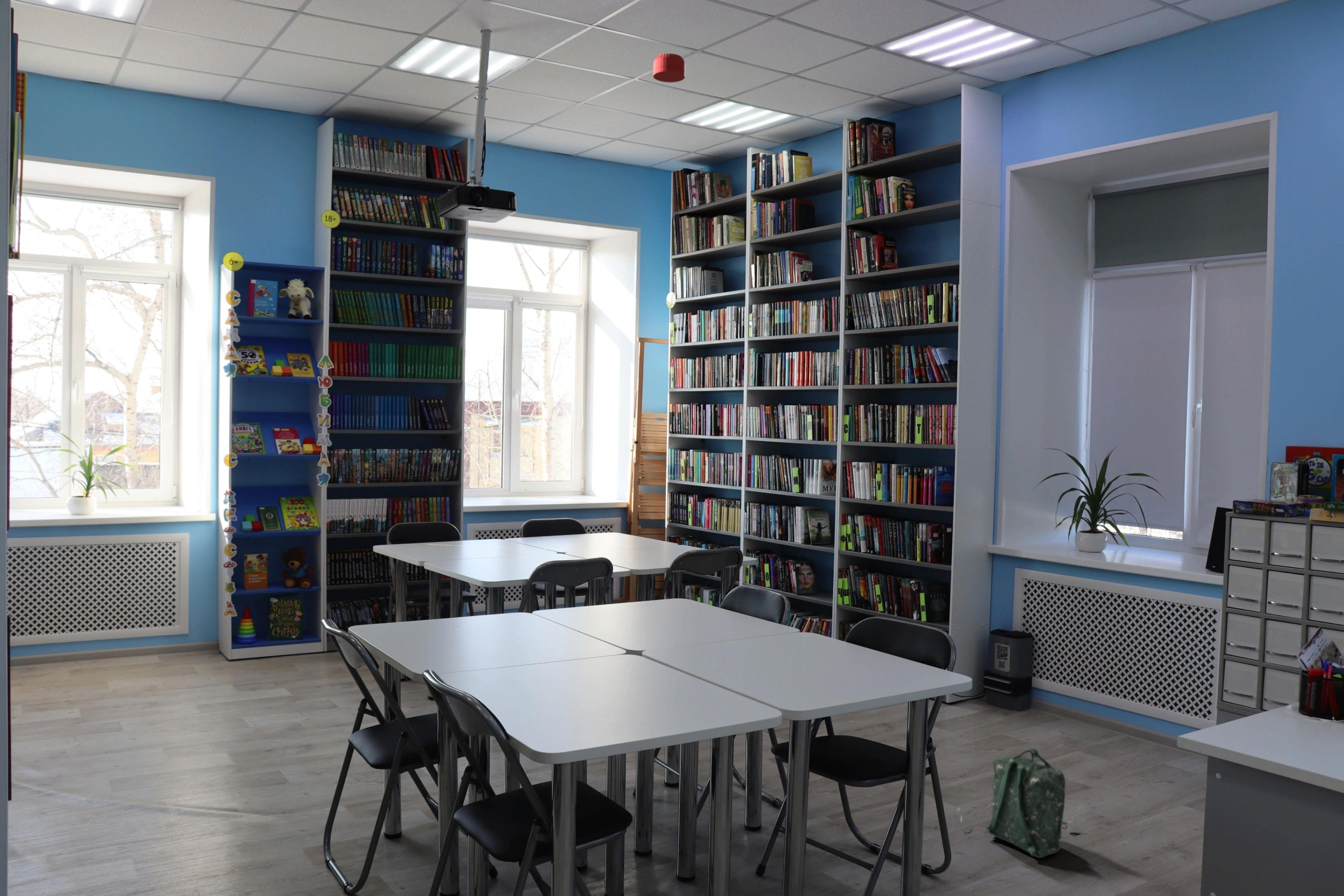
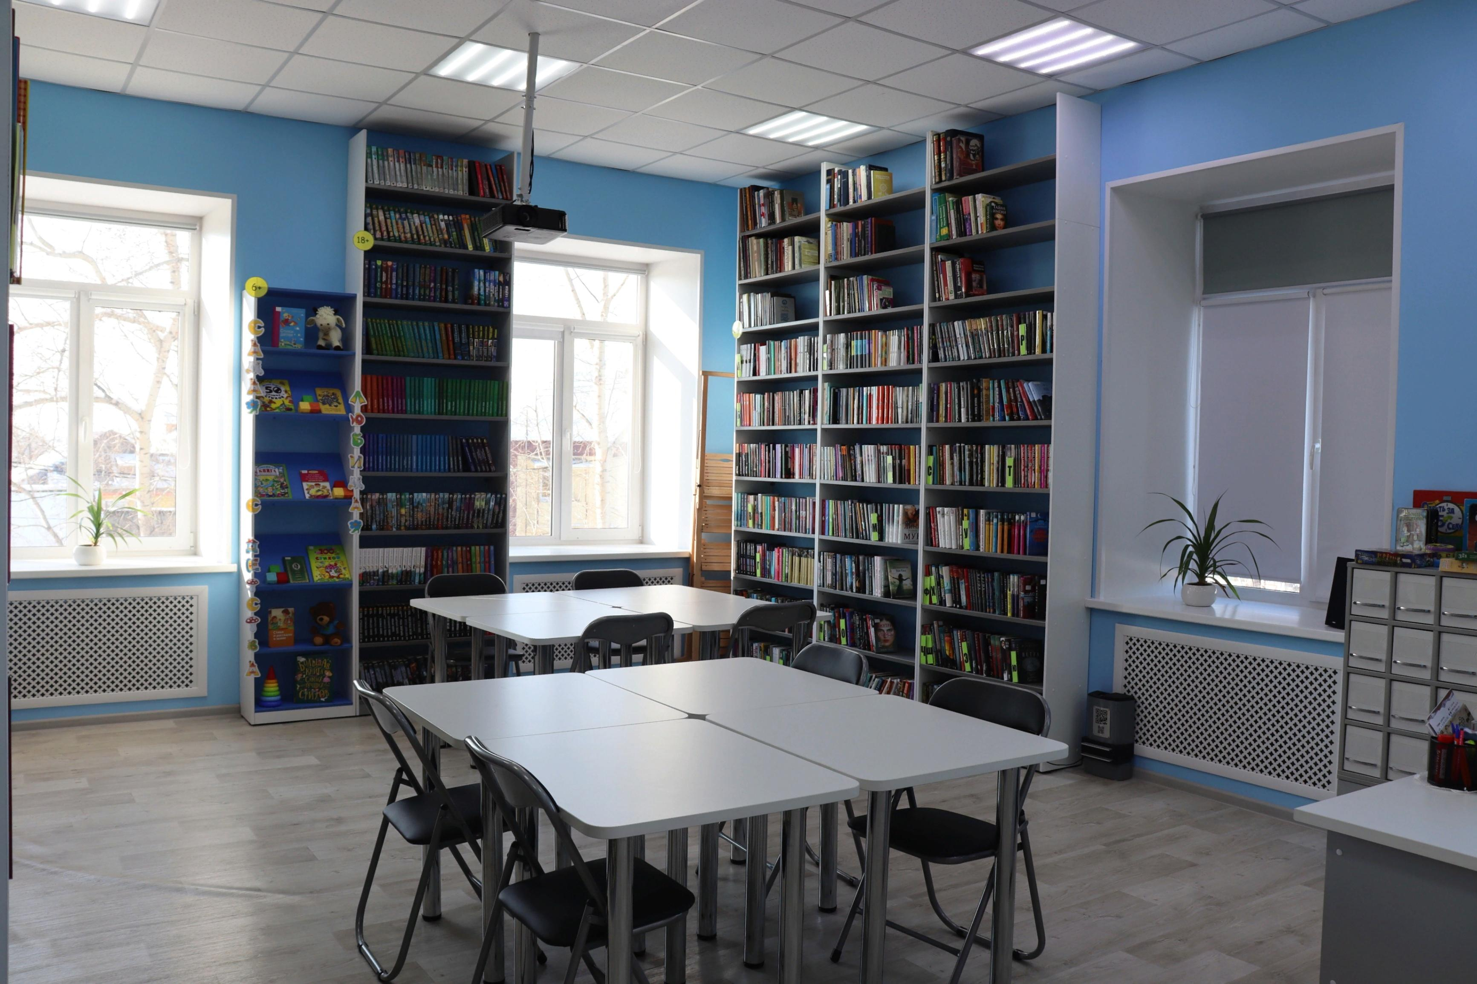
- backpack (1026, 789)
- smoke detector (669, 67)
